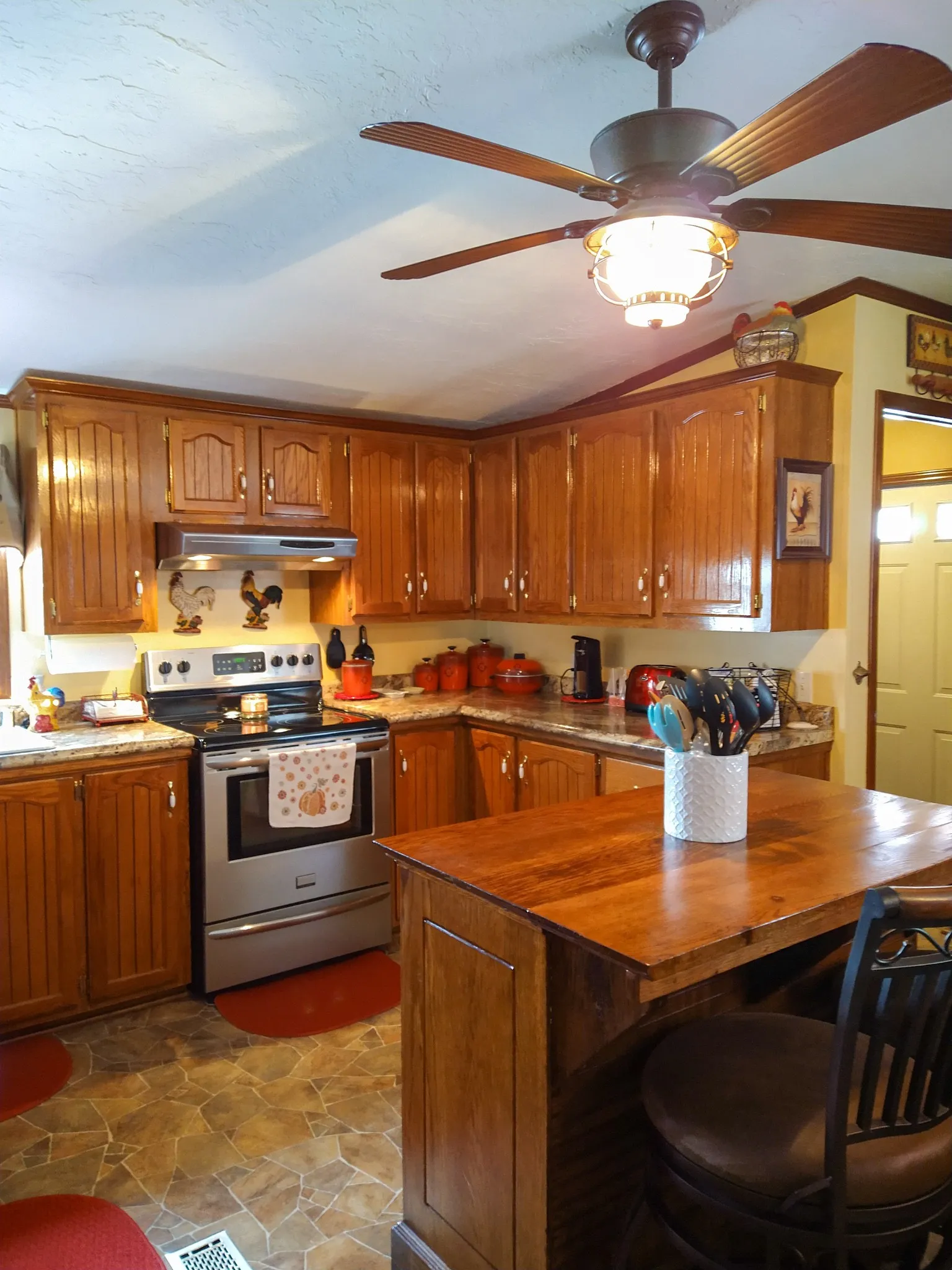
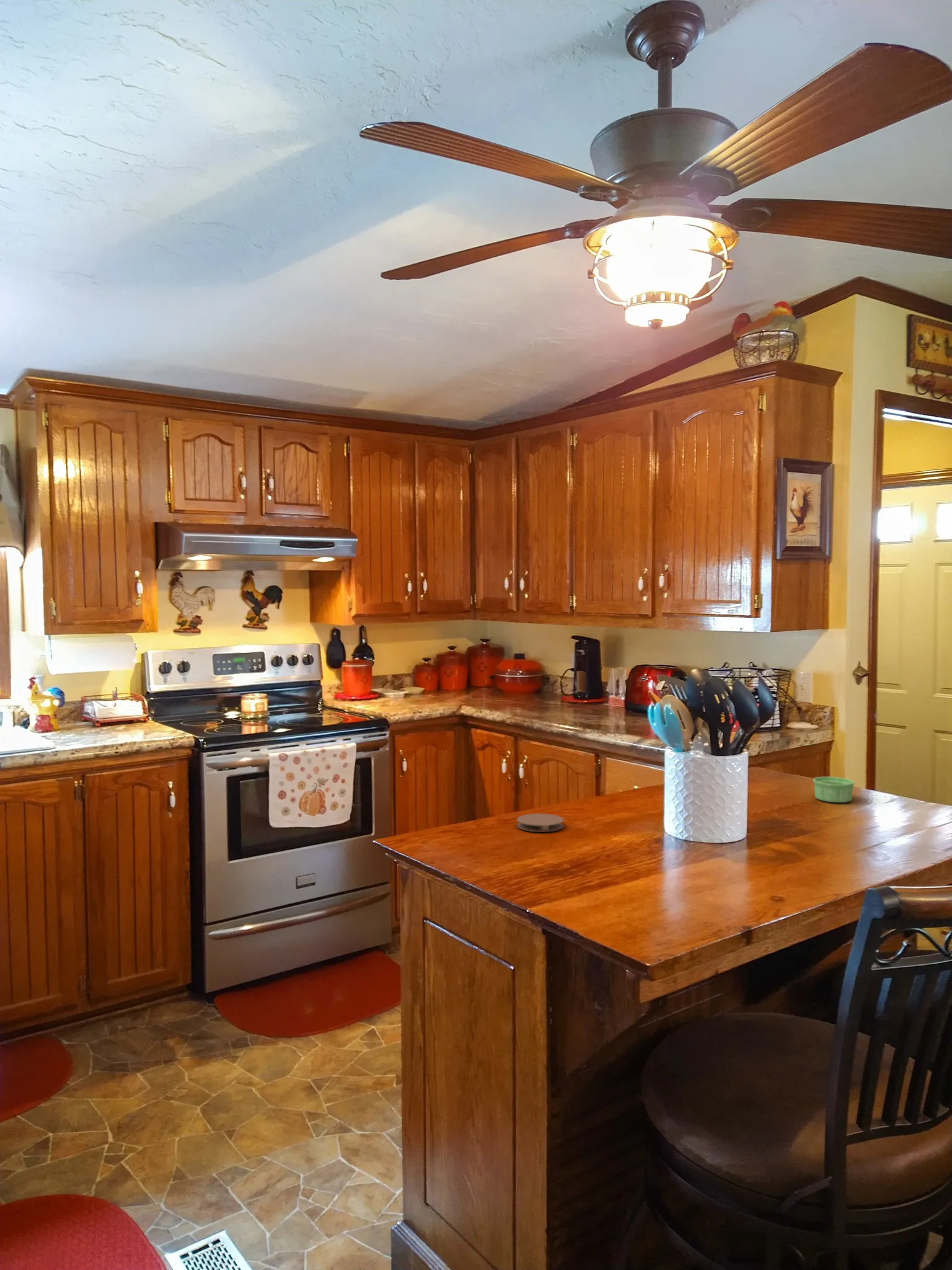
+ ramekin (833, 789)
+ coaster (540, 822)
